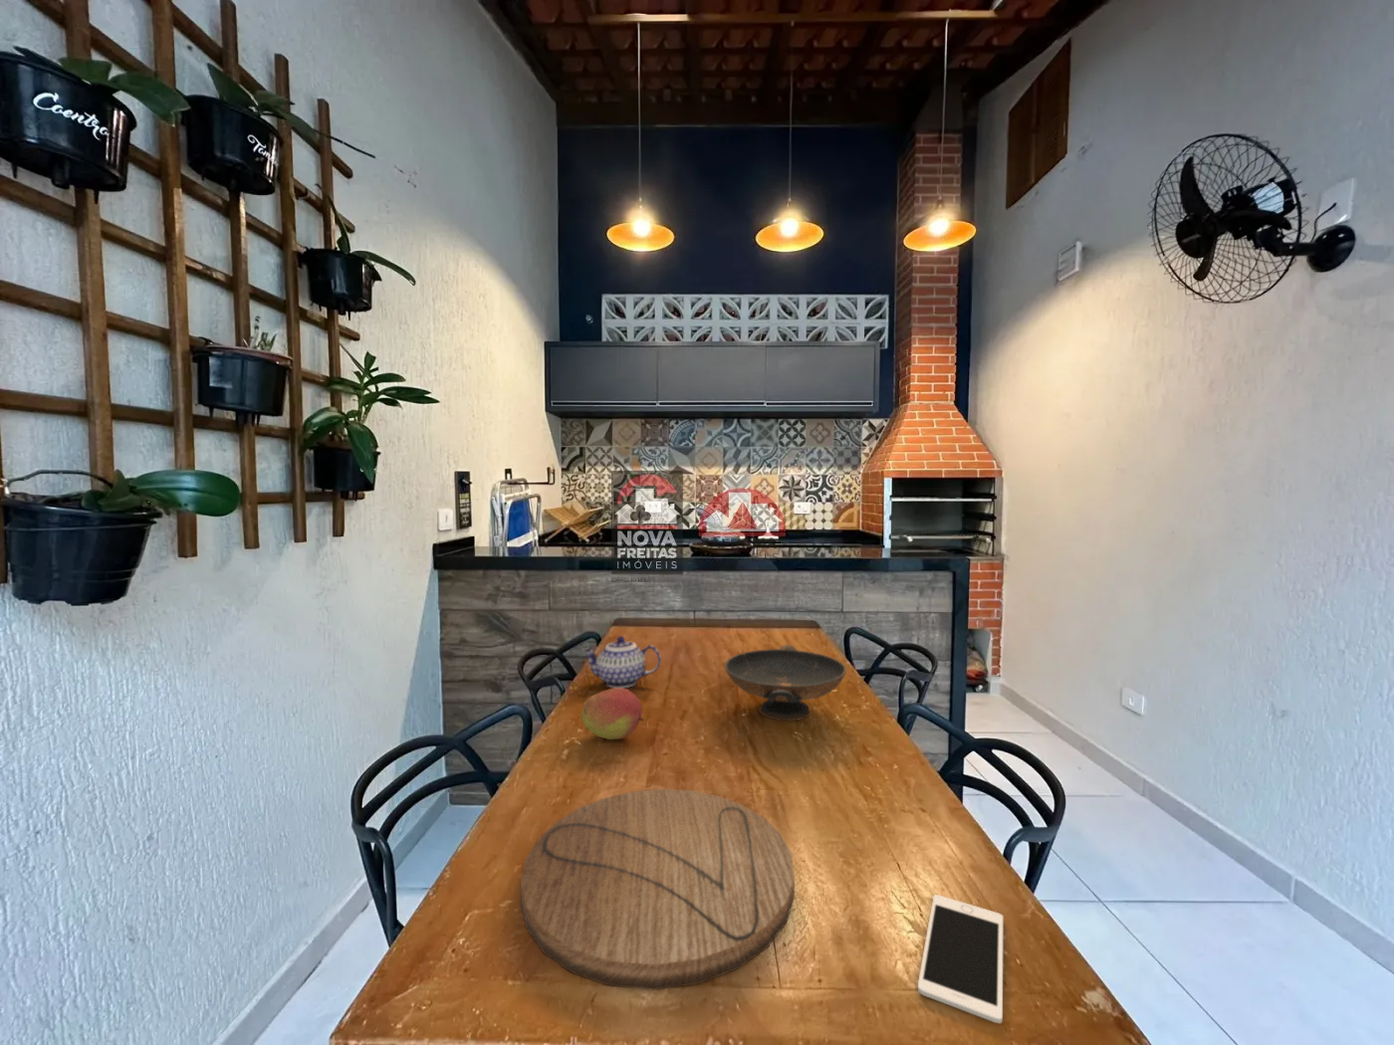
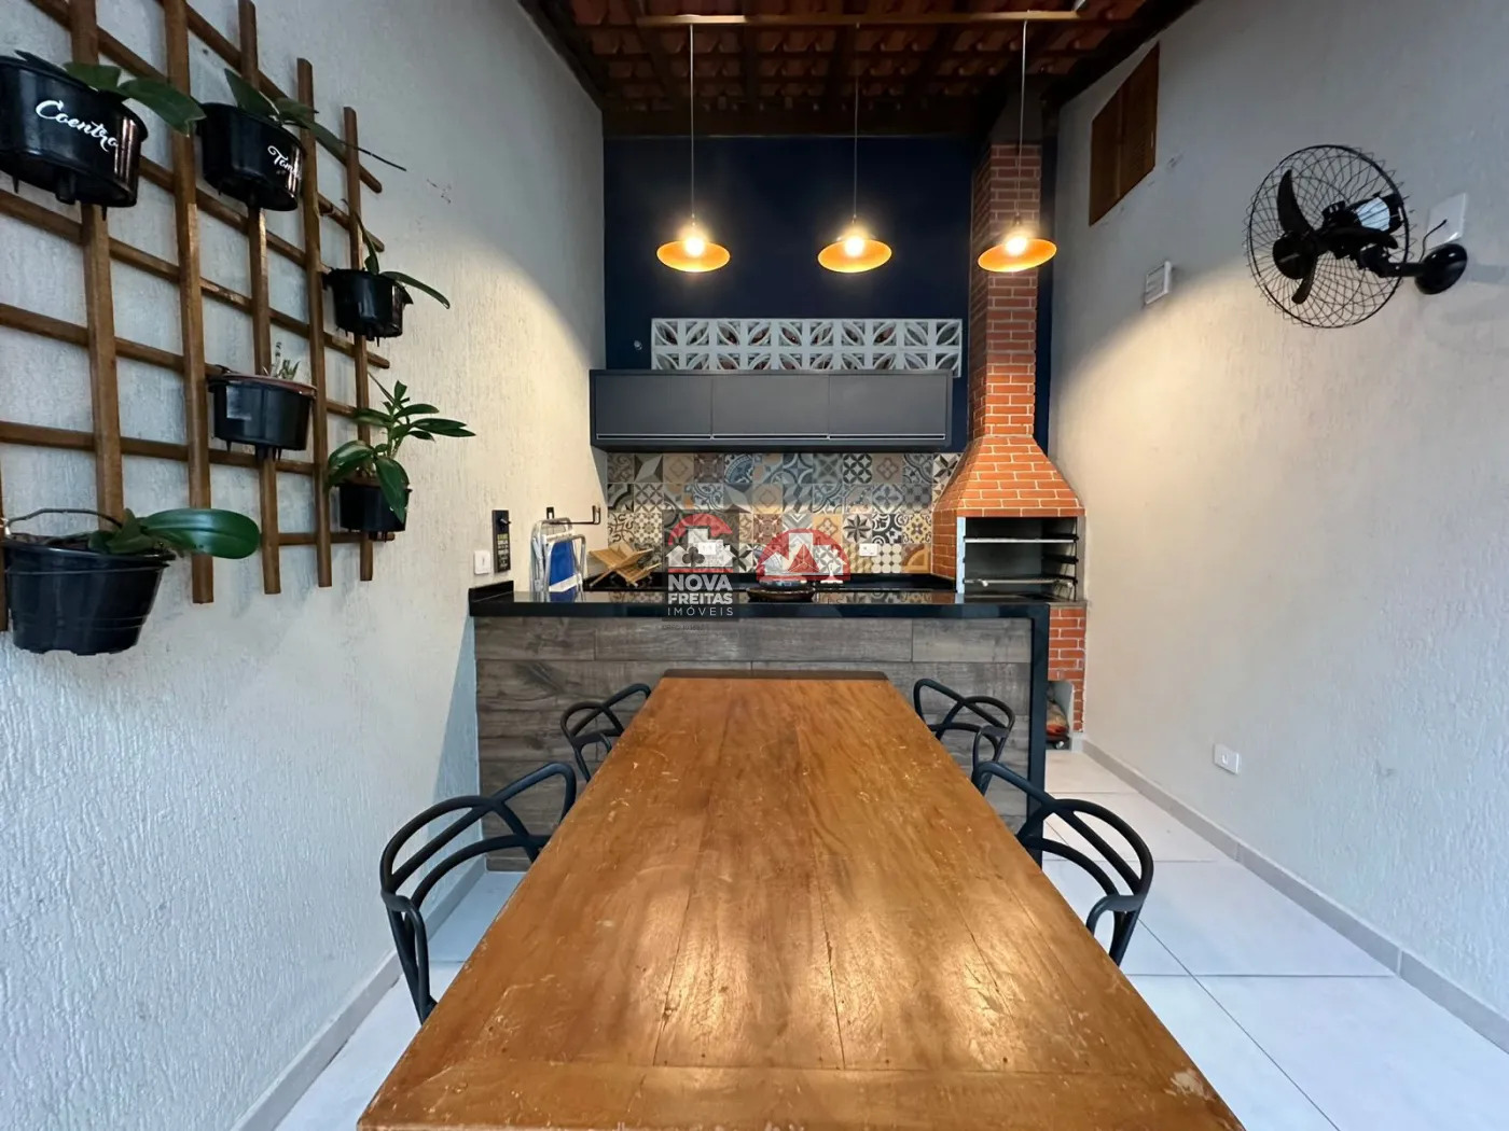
- cell phone (963, 951)
- cutting board (660, 866)
- fruit (612, 713)
- teapot (621, 660)
- decorative bowl (784, 688)
